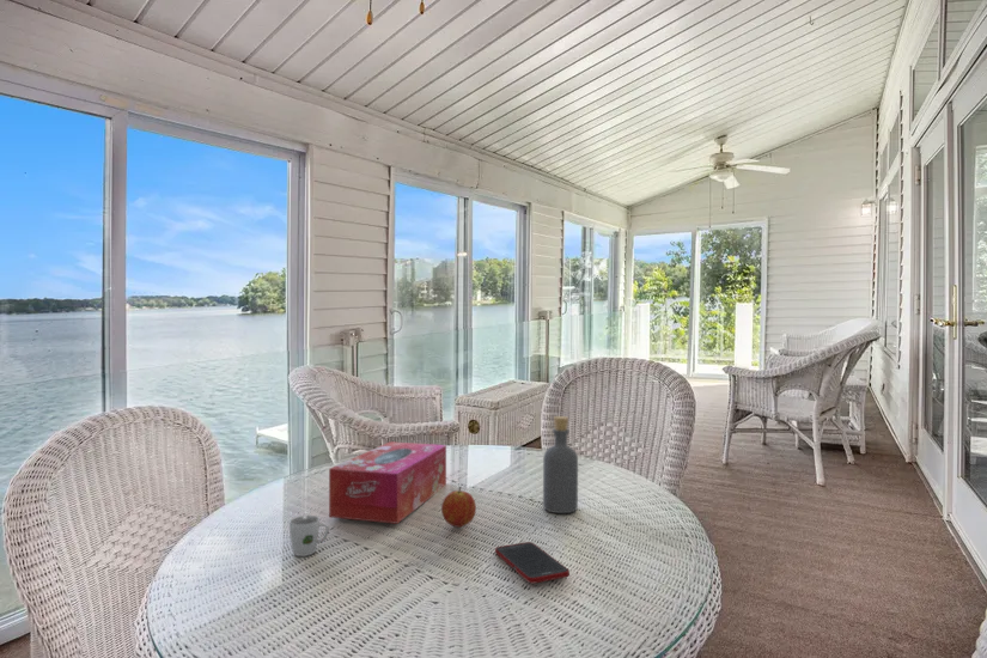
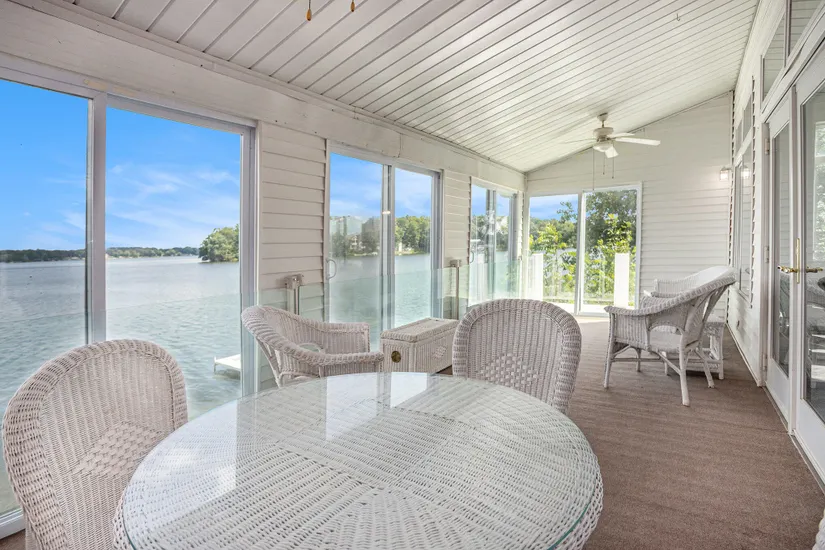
- cell phone (530, 561)
- fruit (458, 506)
- tissue box (392, 477)
- cup (309, 524)
- bottle (560, 462)
